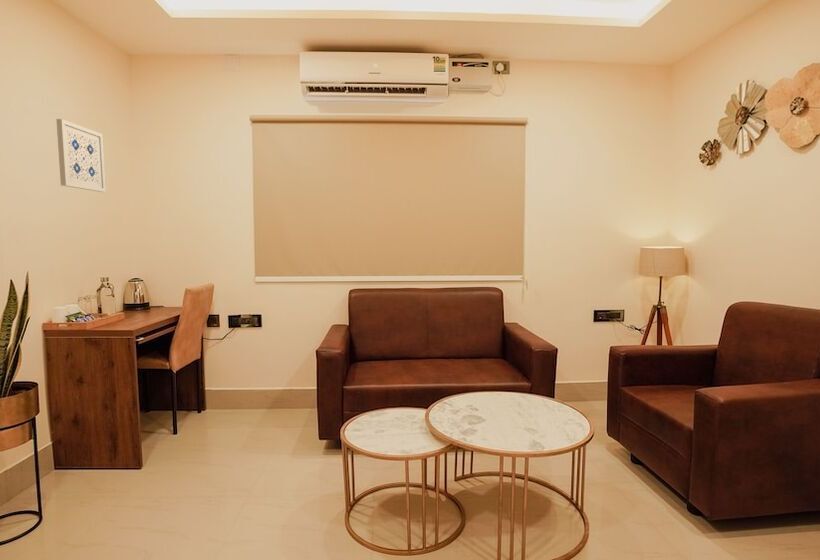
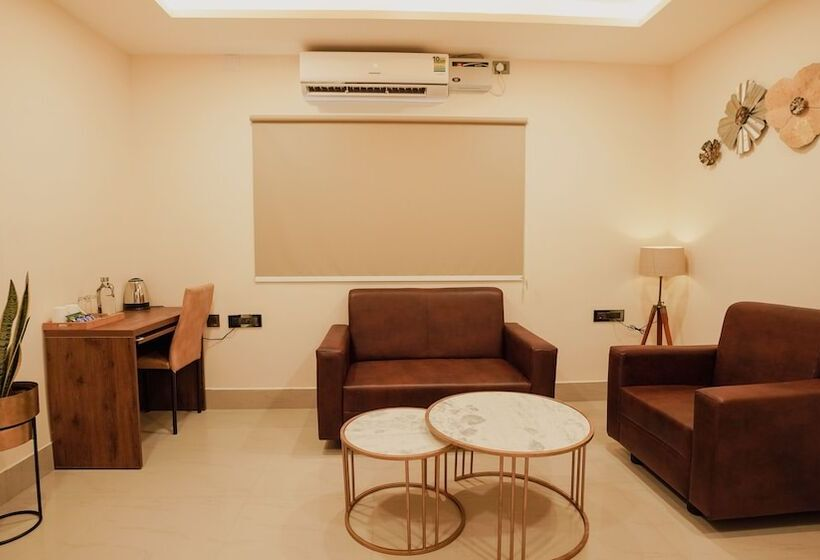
- wall art (82, 158)
